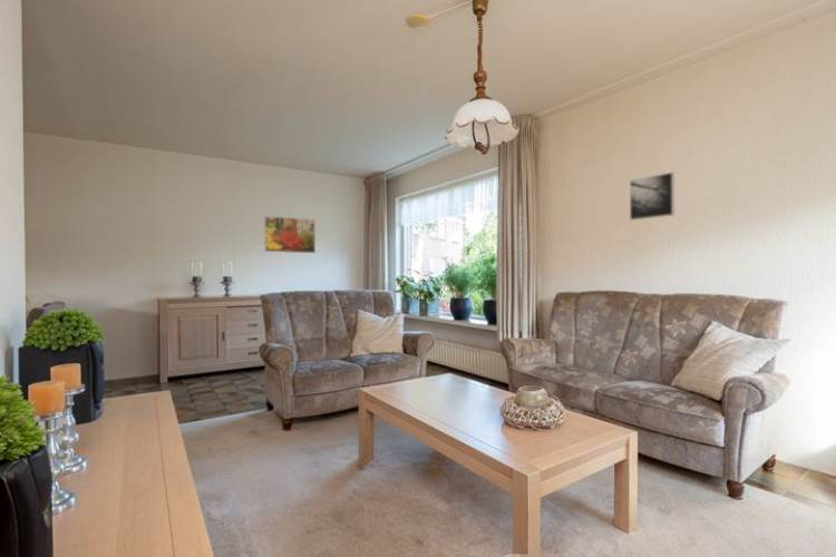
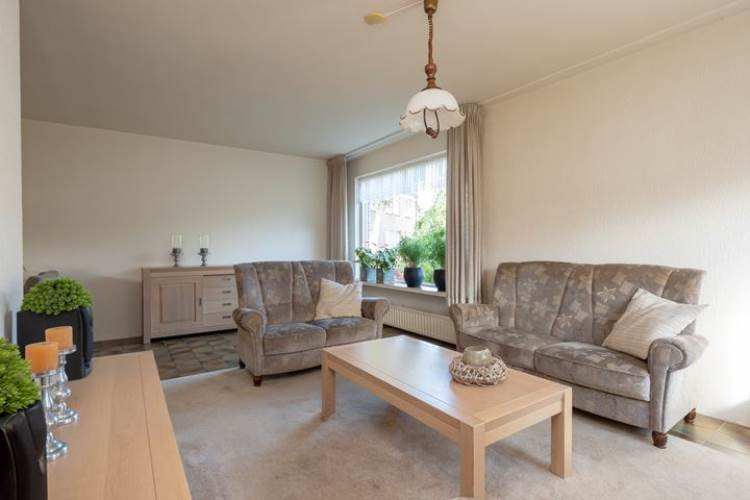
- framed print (651, 197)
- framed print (290, 235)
